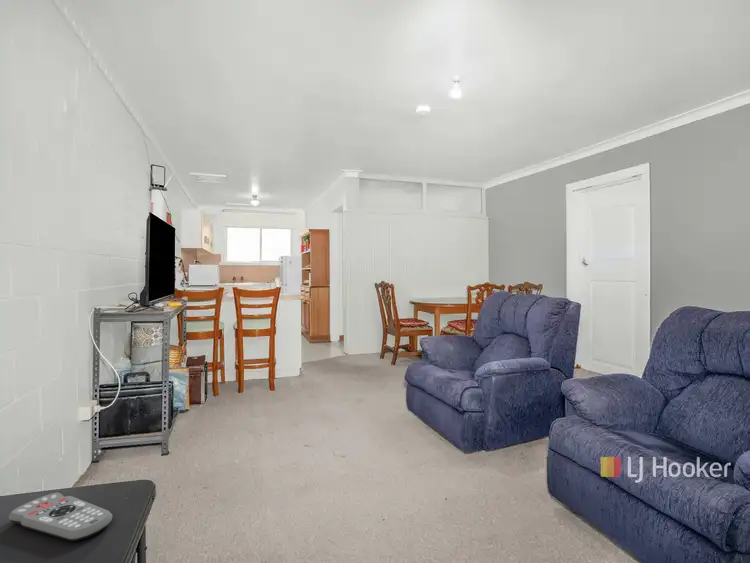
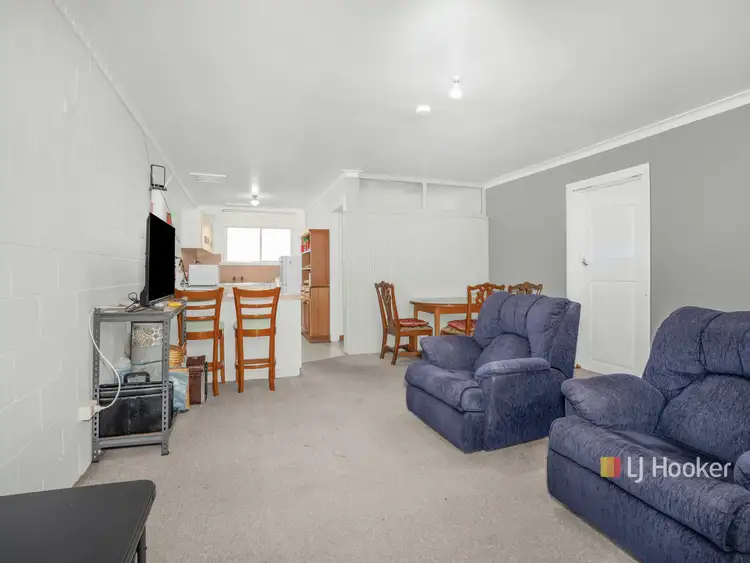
- remote control (63, 516)
